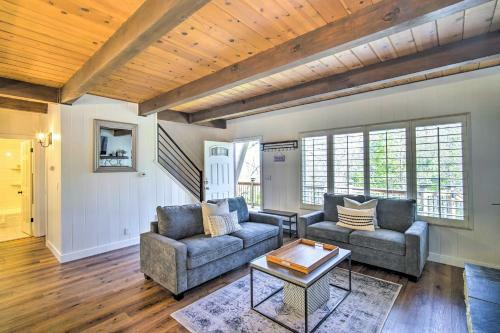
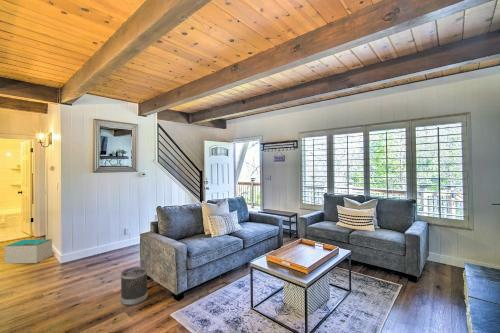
+ wastebasket (134, 285)
+ storage box (29, 250)
